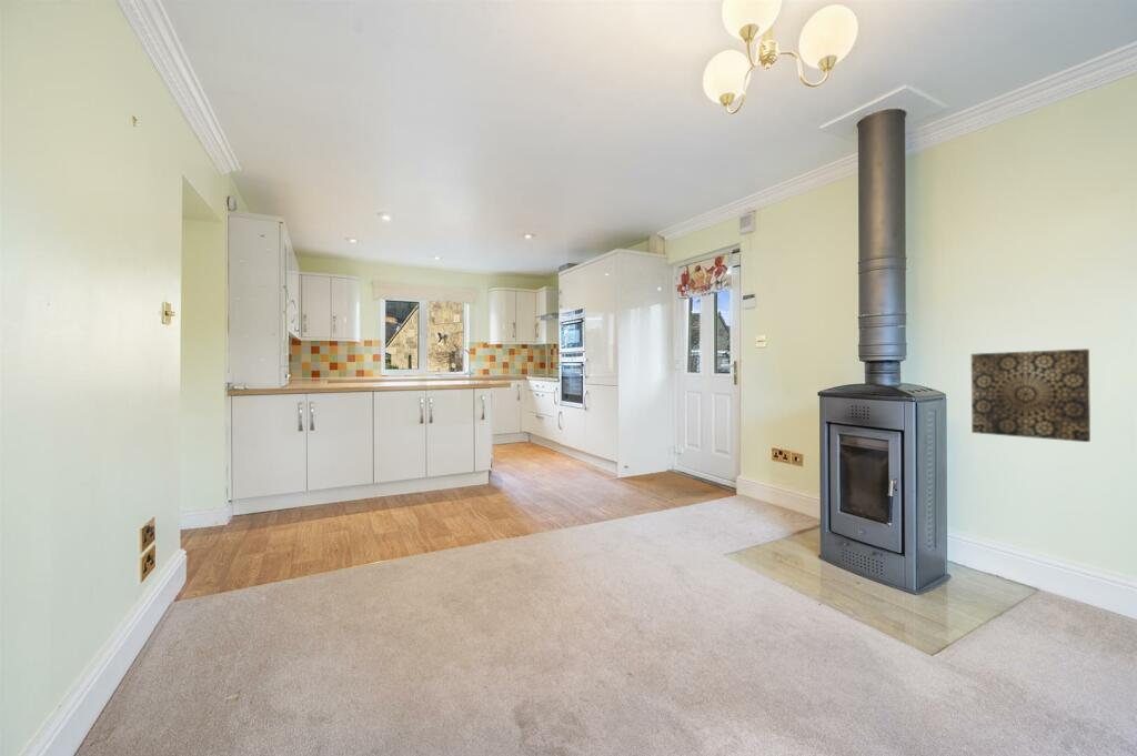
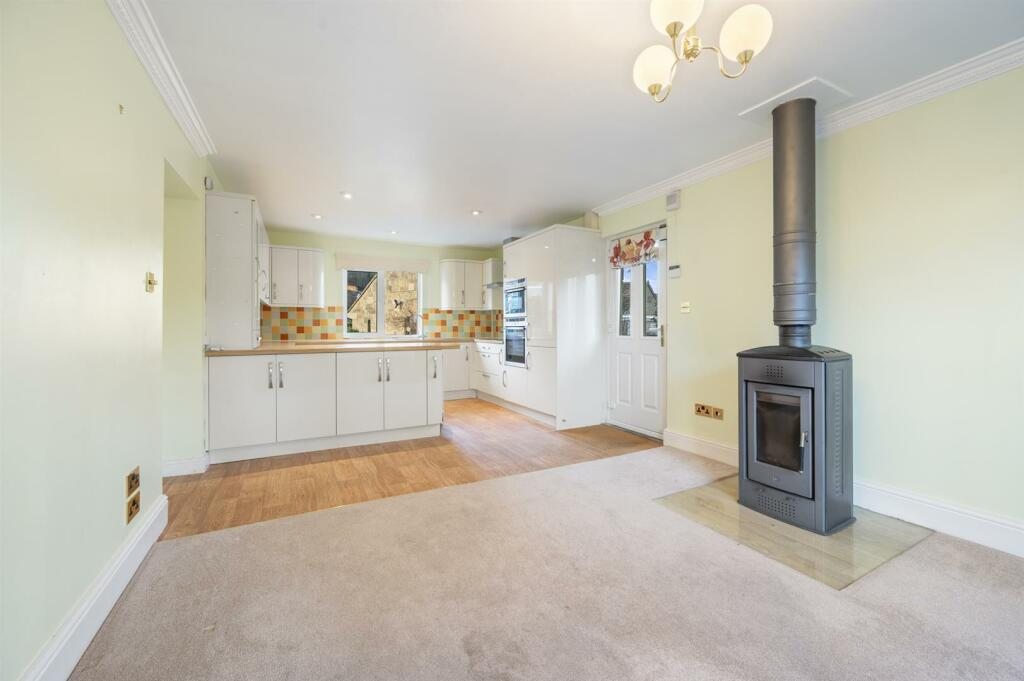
- wall art (1026, 394)
